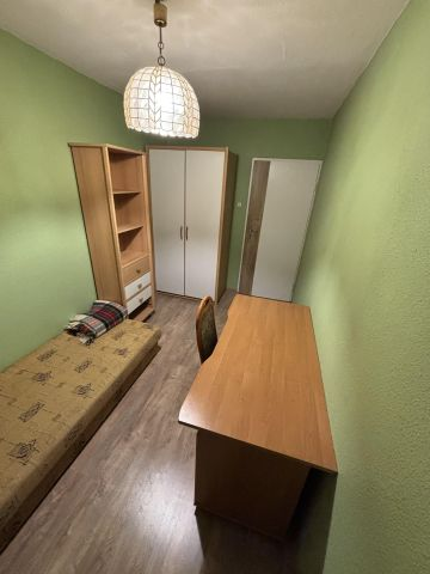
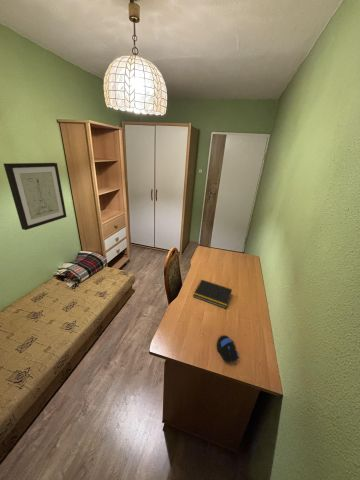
+ computer mouse (227, 346)
+ notepad (212, 292)
+ wall art (40, 194)
